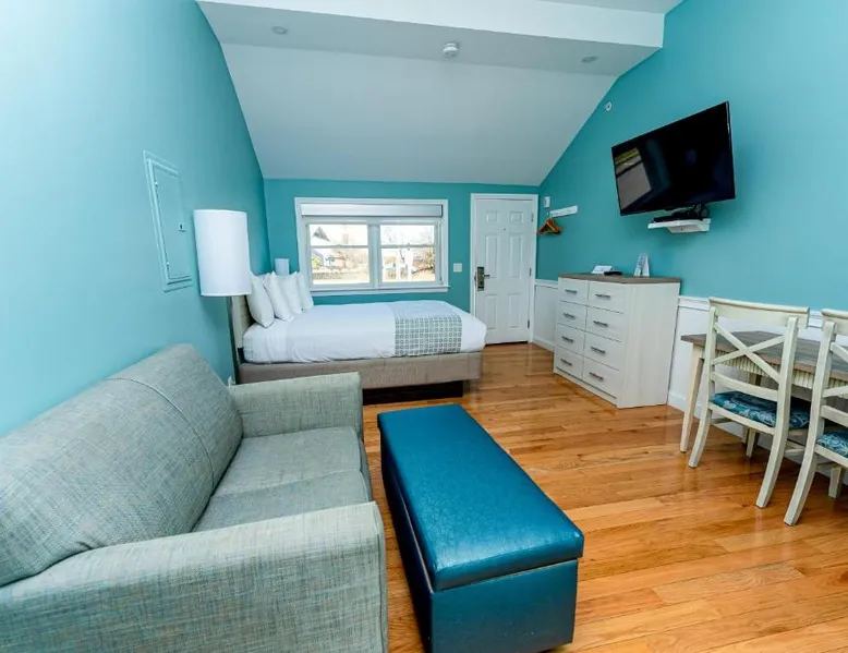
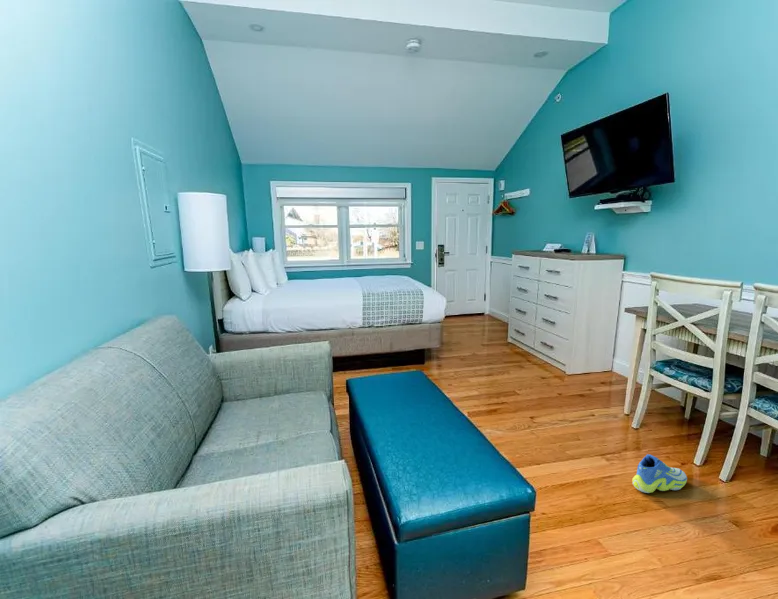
+ sneaker (662, 471)
